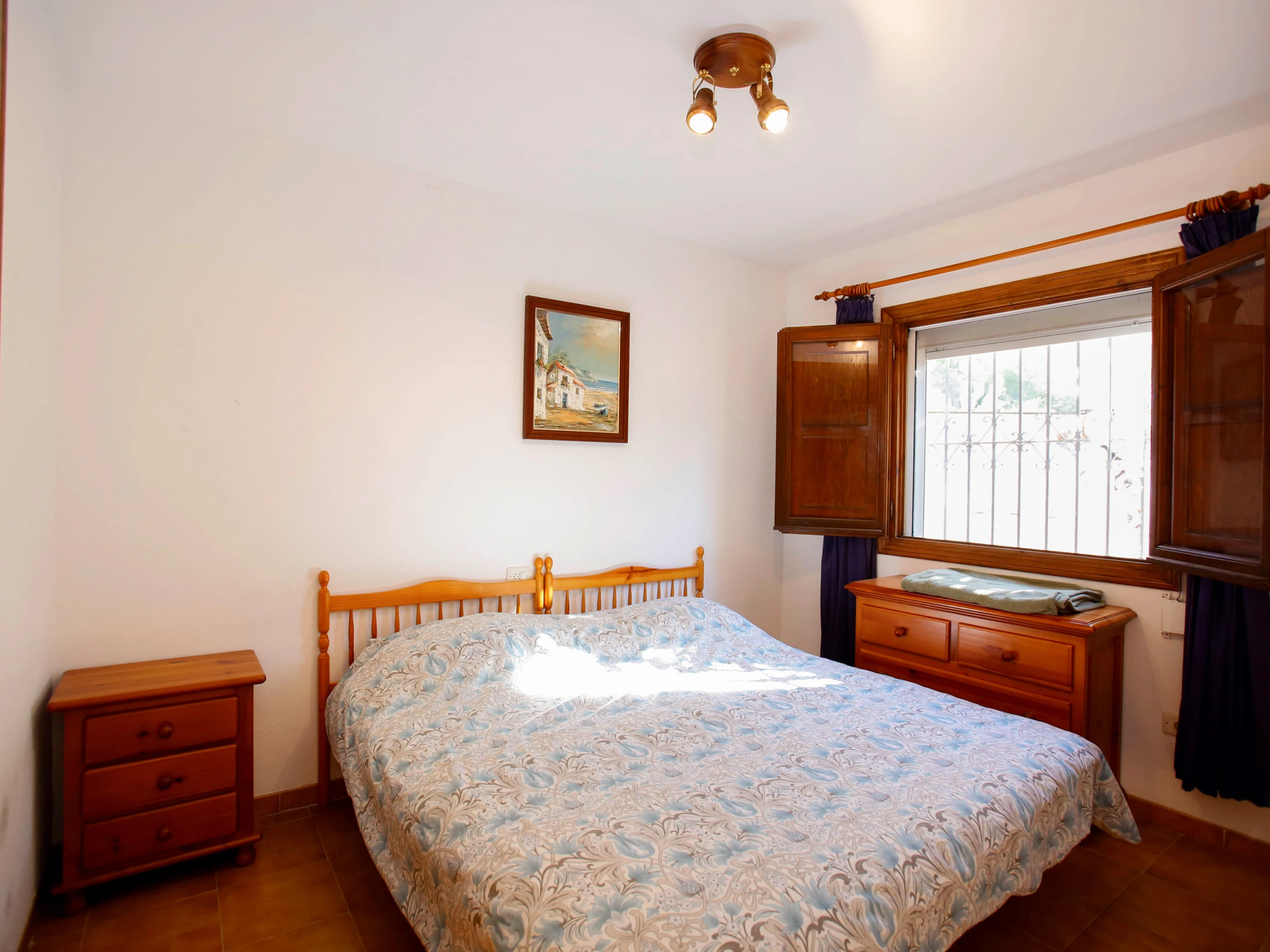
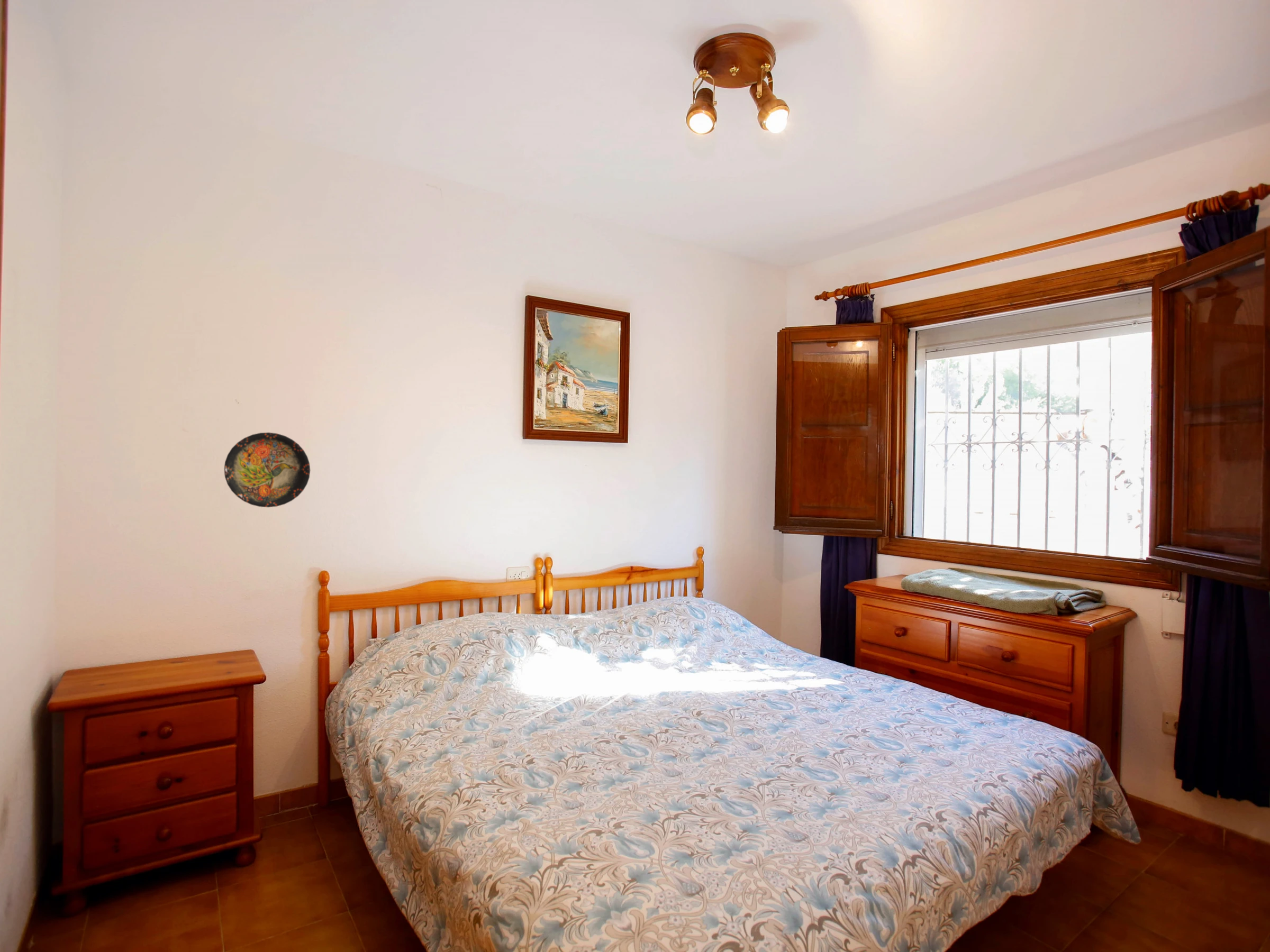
+ decorative plate (268, 470)
